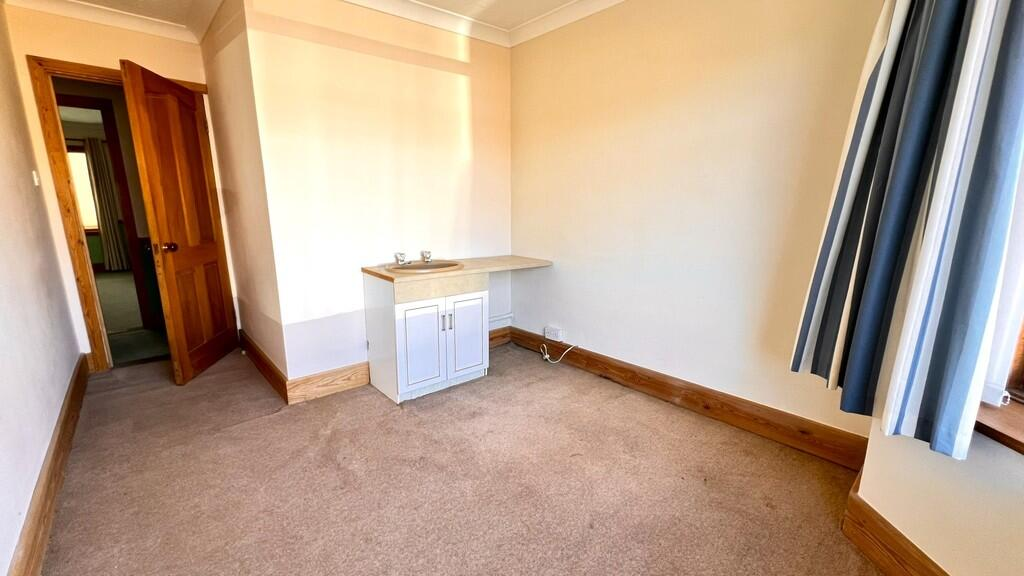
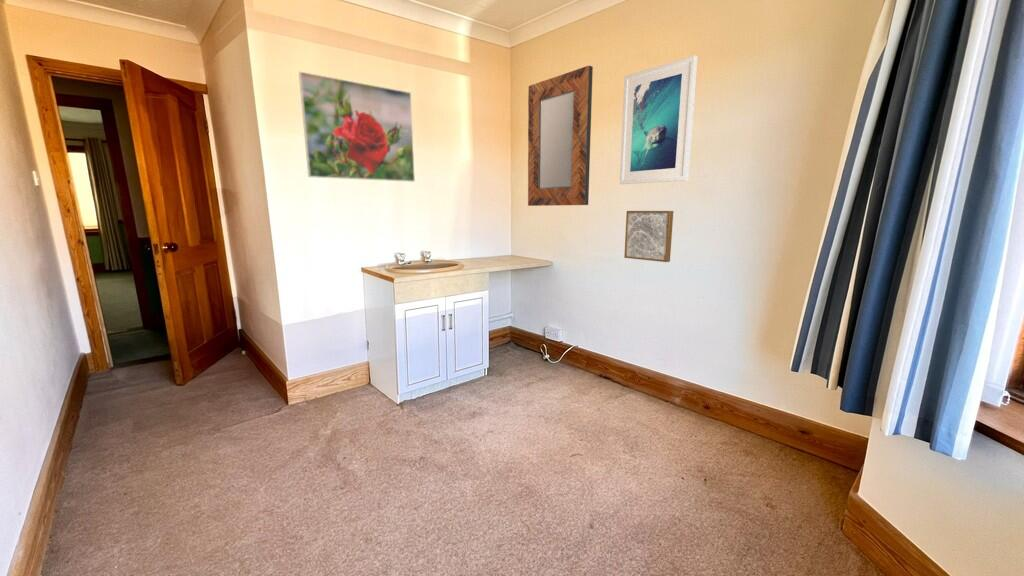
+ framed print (654, 126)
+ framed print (362, 132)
+ home mirror (556, 143)
+ wall art (647, 235)
